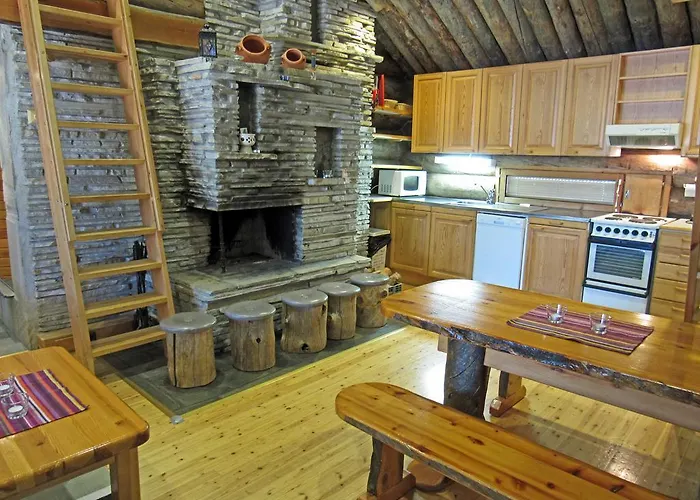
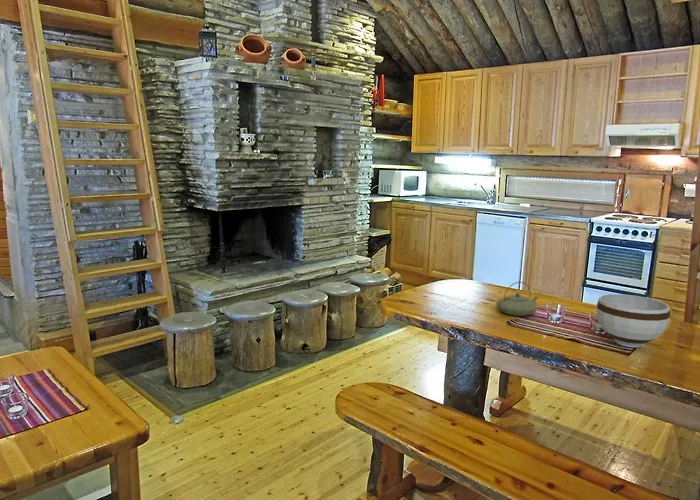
+ teapot (519, 297)
+ bowl (630, 322)
